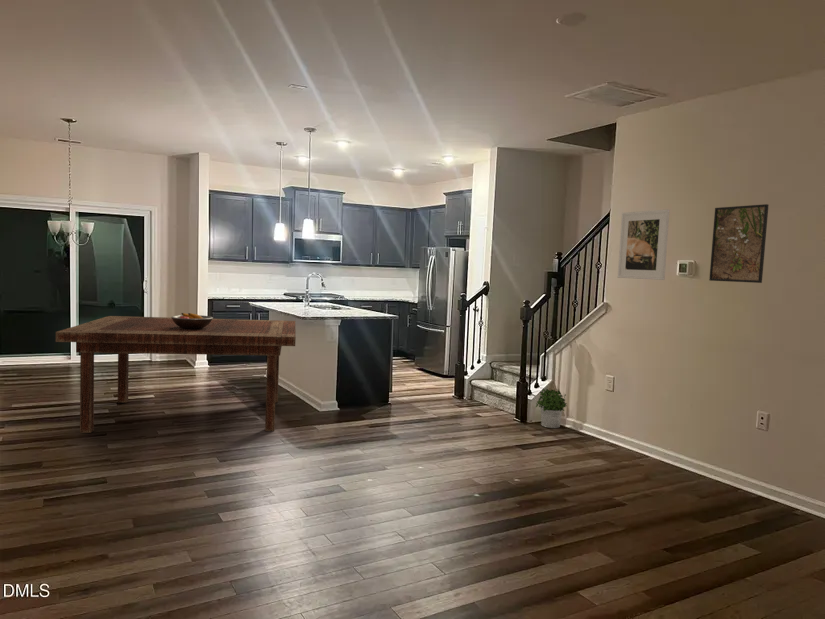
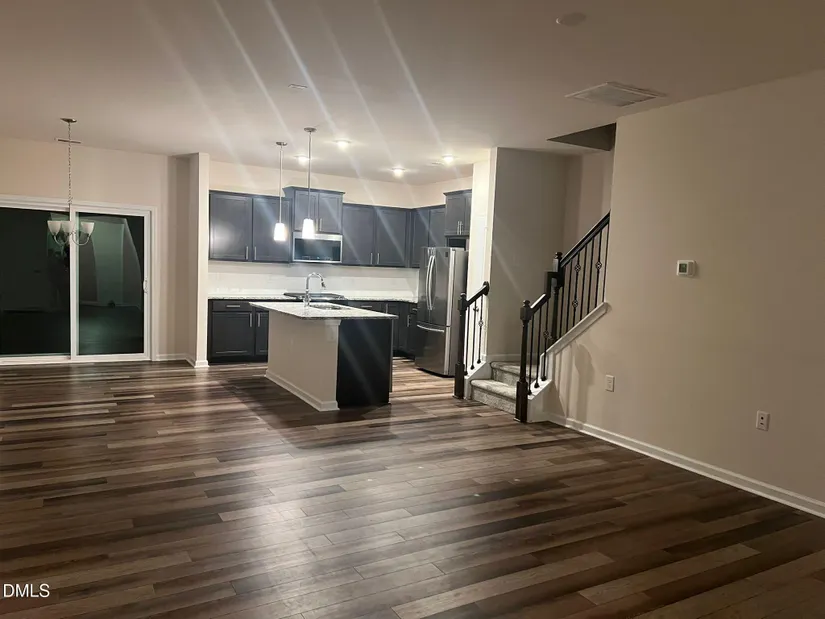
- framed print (642, 245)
- fruit bowl (192, 320)
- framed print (737, 244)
- dining table (193, 353)
- potted plant (549, 407)
